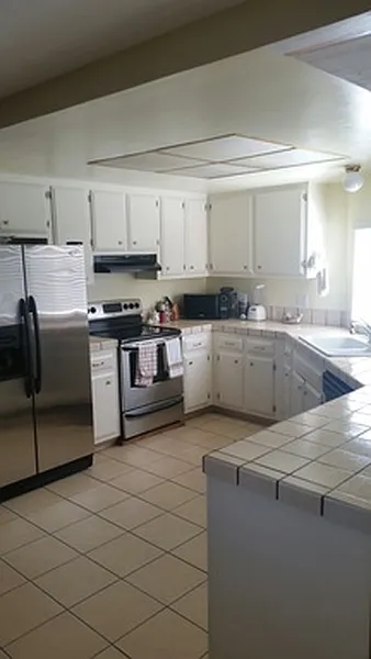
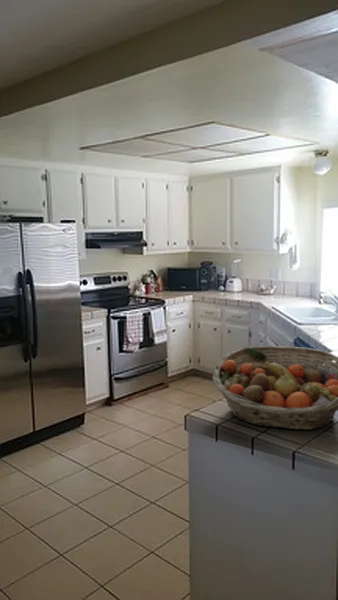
+ fruit basket (281, 385)
